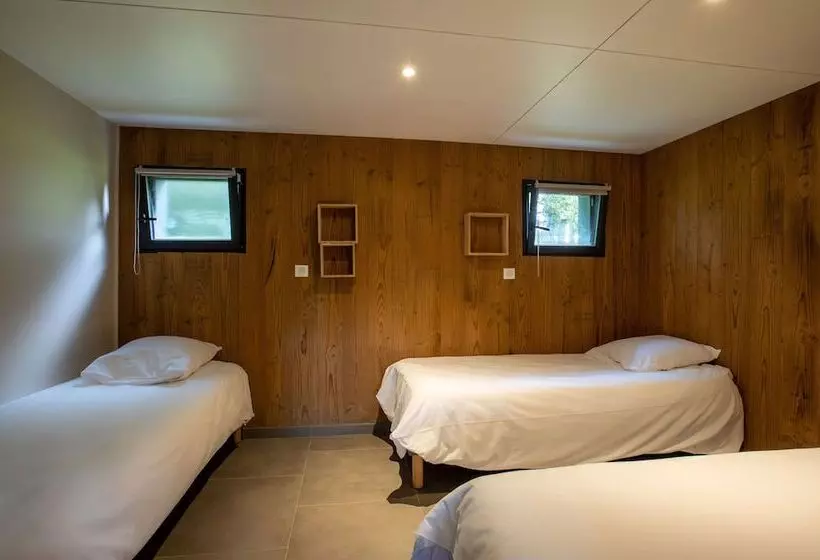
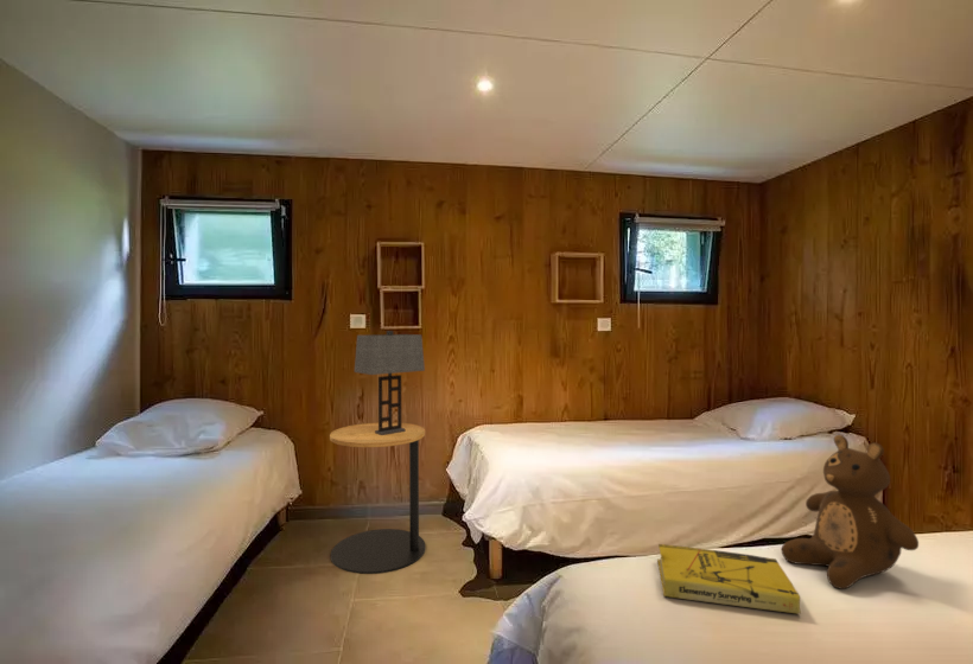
+ teddy bear (841, 505)
+ book (721, 575)
+ side table (409, 491)
+ table lamp (389, 381)
